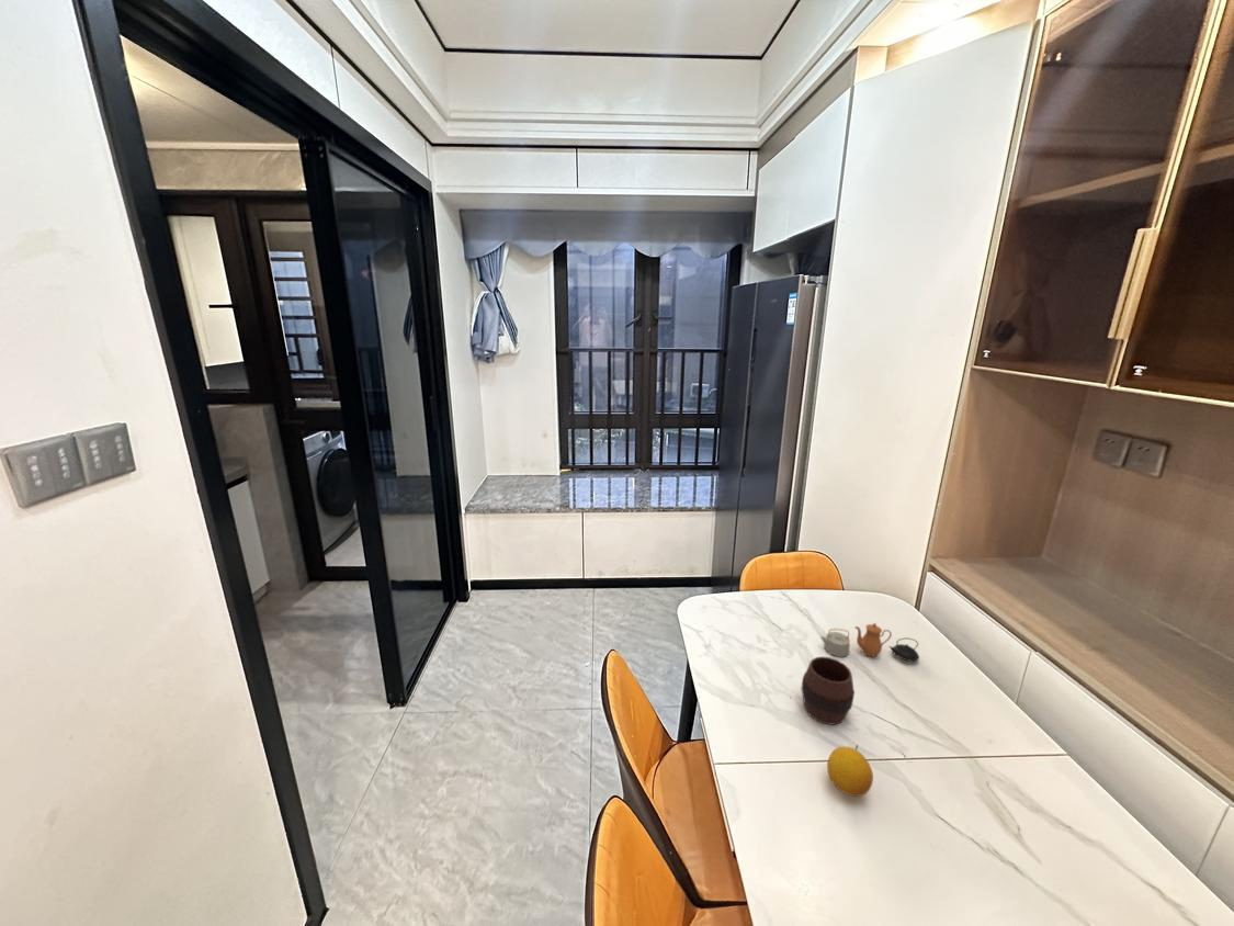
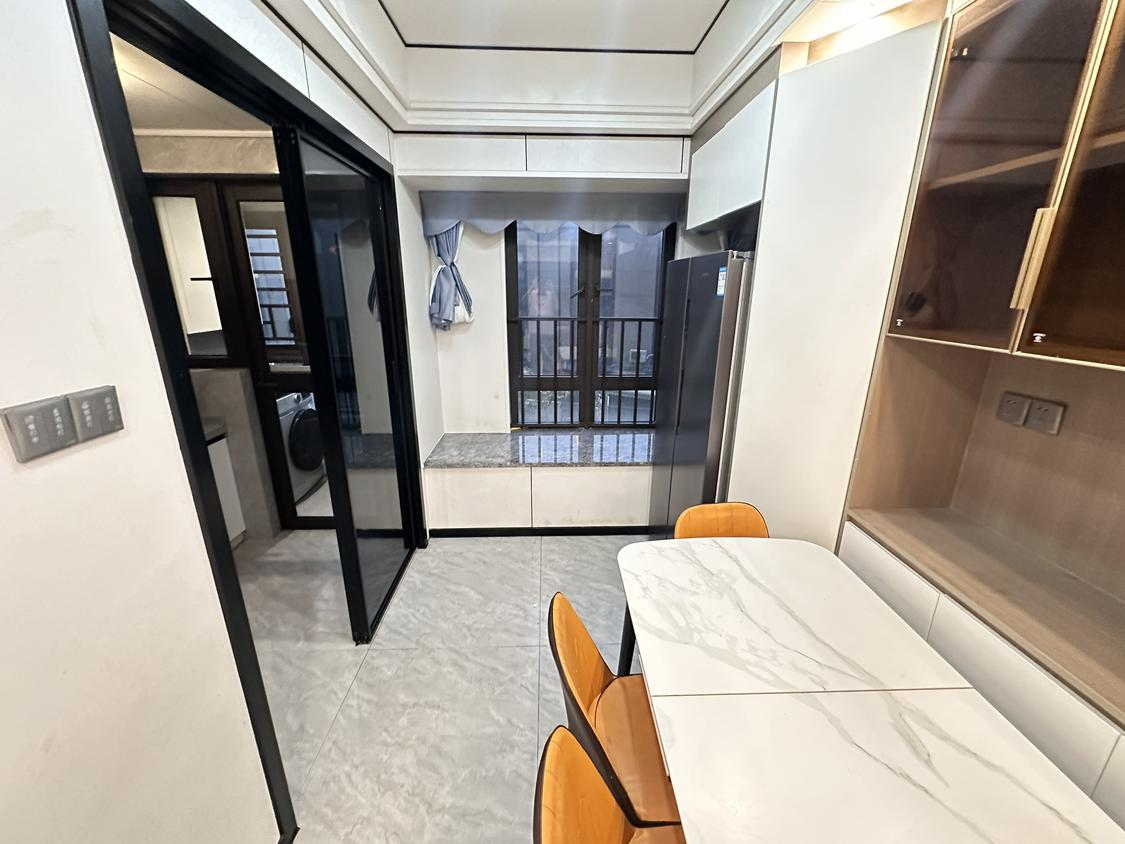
- cup (827, 689)
- fruit (849, 770)
- teapot (870, 637)
